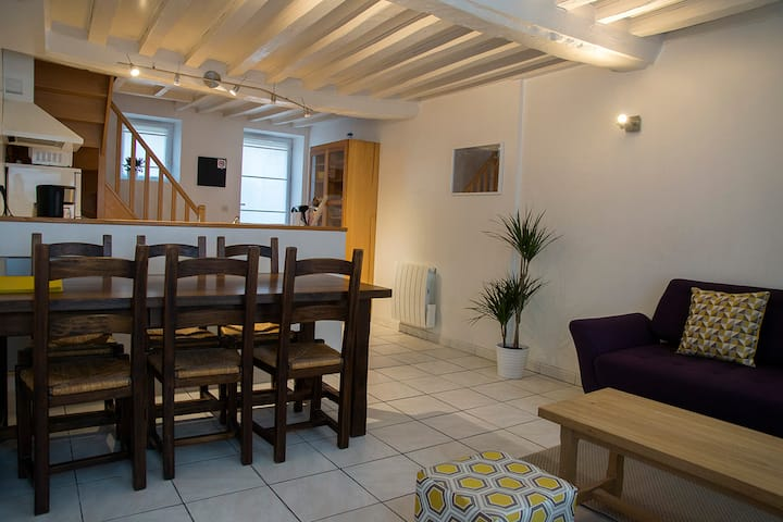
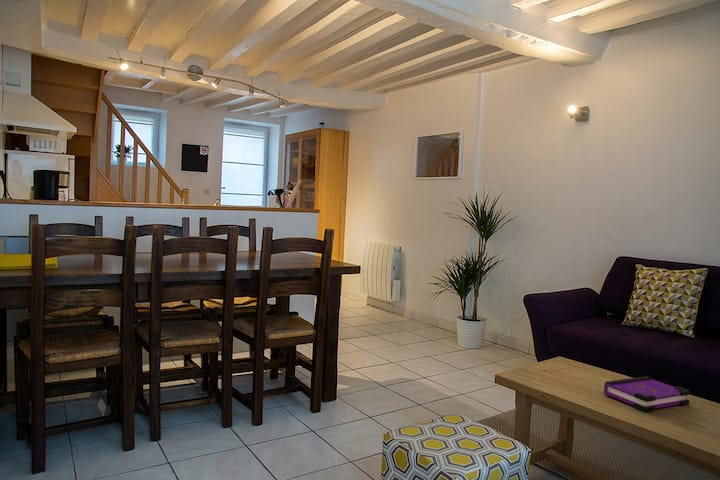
+ board game (649, 392)
